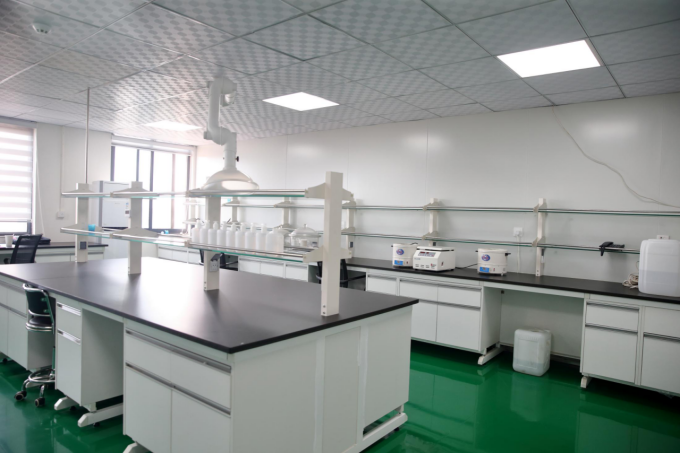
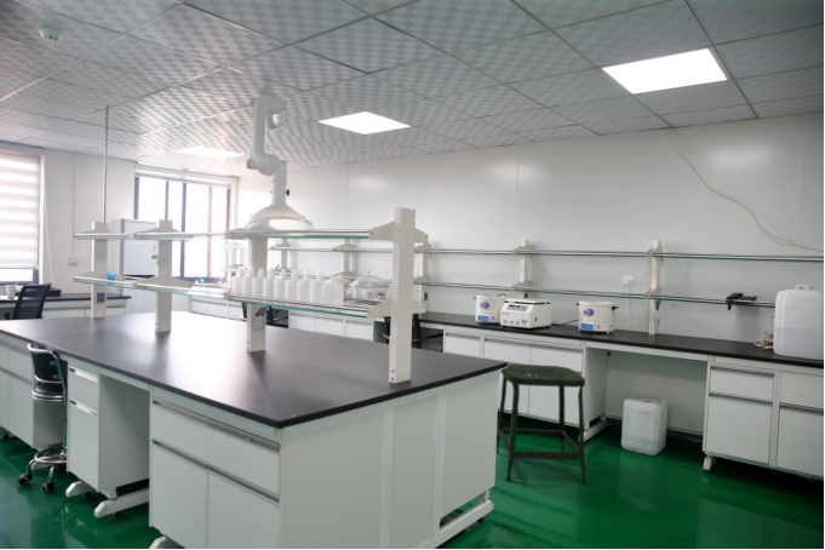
+ stool (539, 430)
